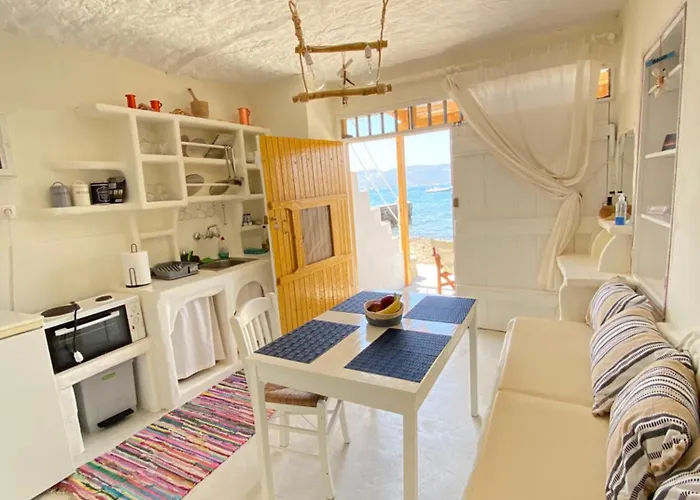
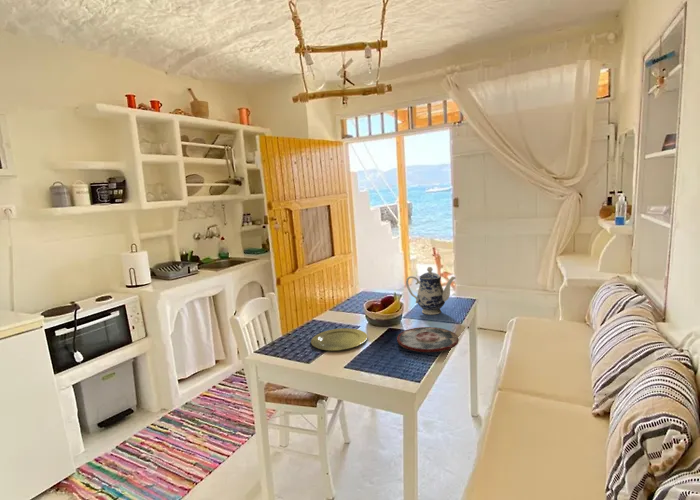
+ plate (427, 339)
+ plate (339, 338)
+ teapot (430, 289)
